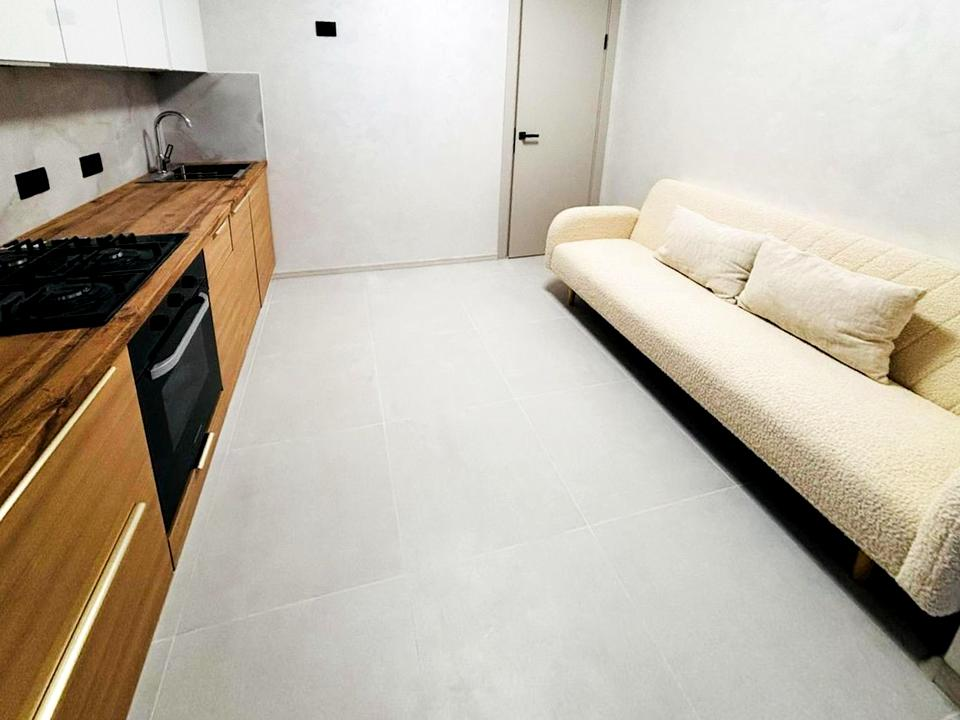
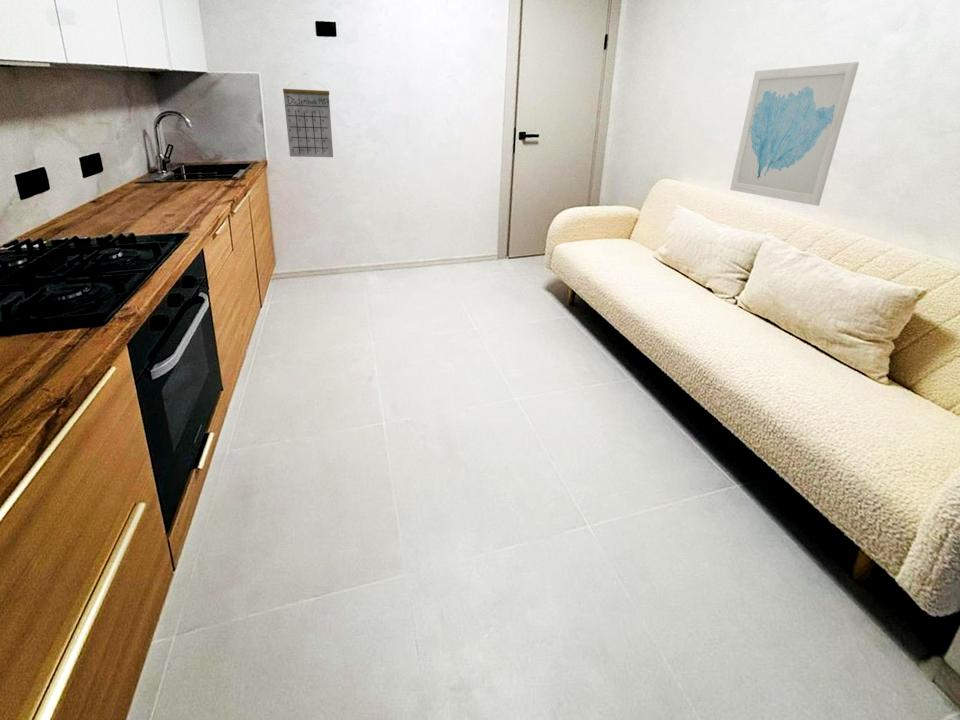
+ wall art (785, 134)
+ calendar (308, 116)
